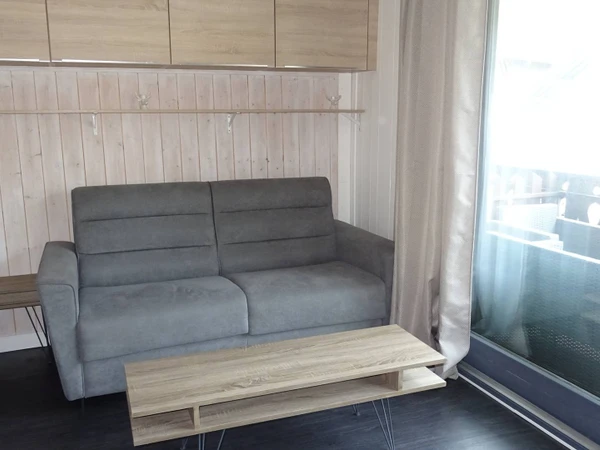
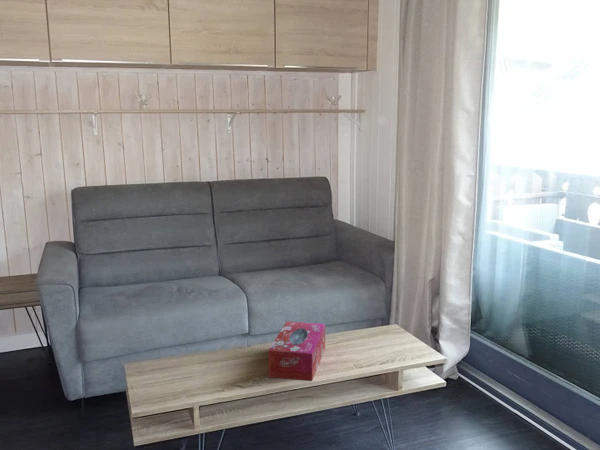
+ tissue box (298, 349)
